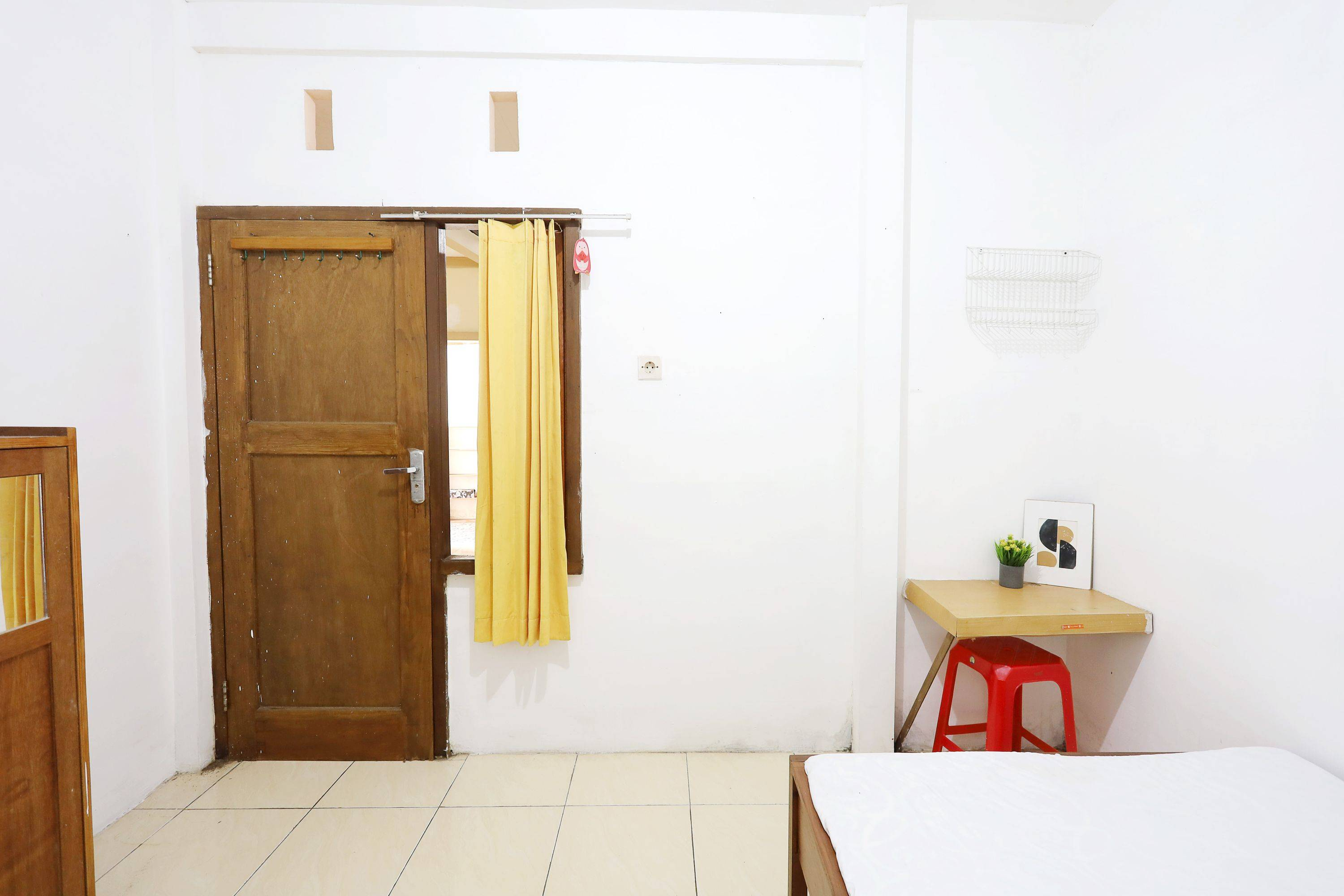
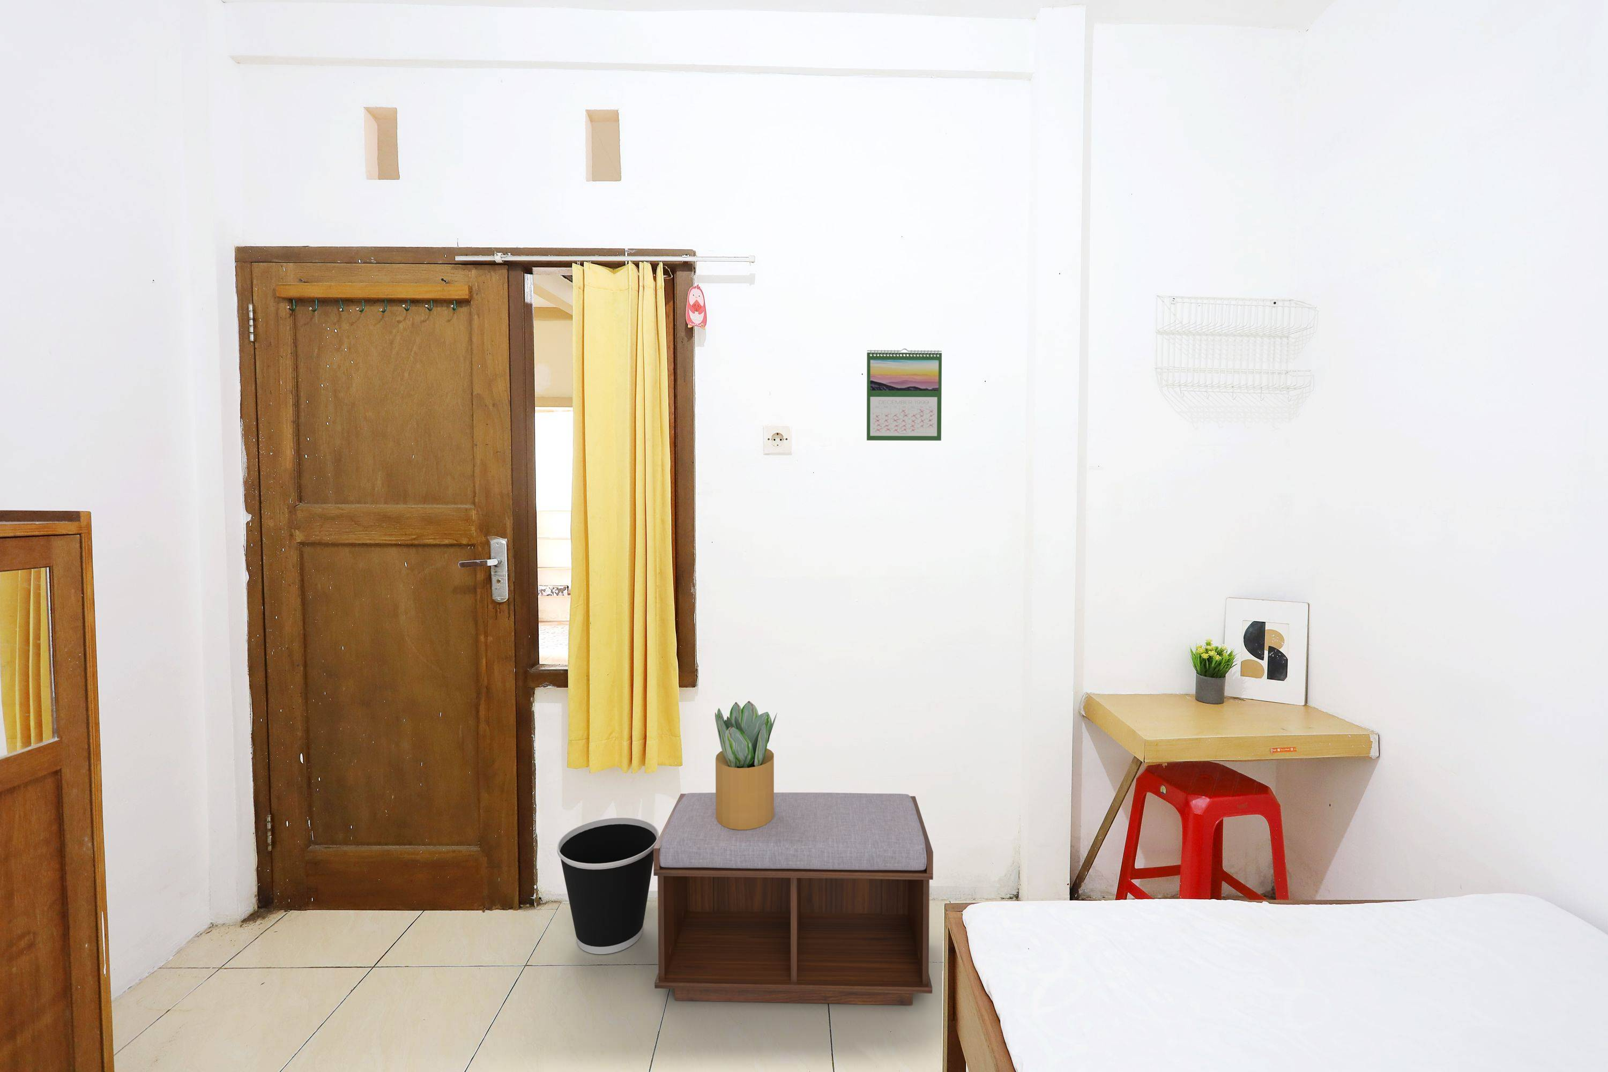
+ potted plant (743, 763)
+ bench (794, 889)
+ wastebasket (609, 887)
+ calendar (903, 395)
